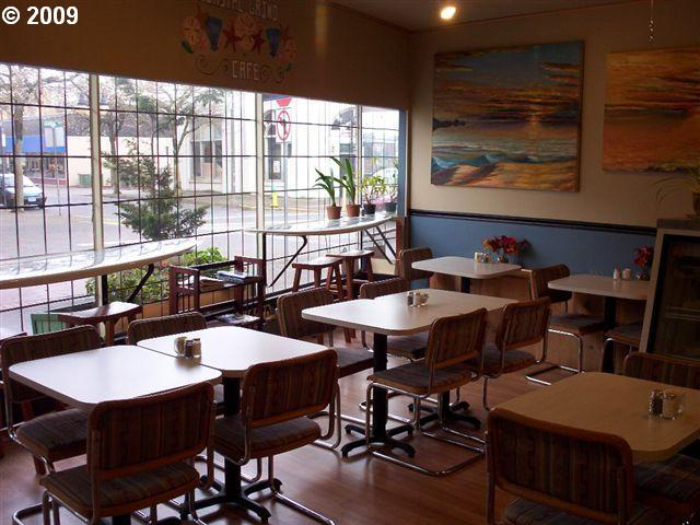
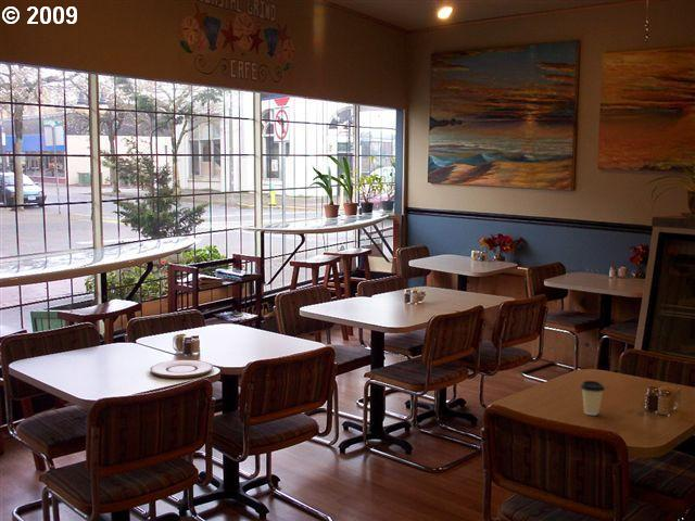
+ coffee cup (592, 397)
+ plate (181, 368)
